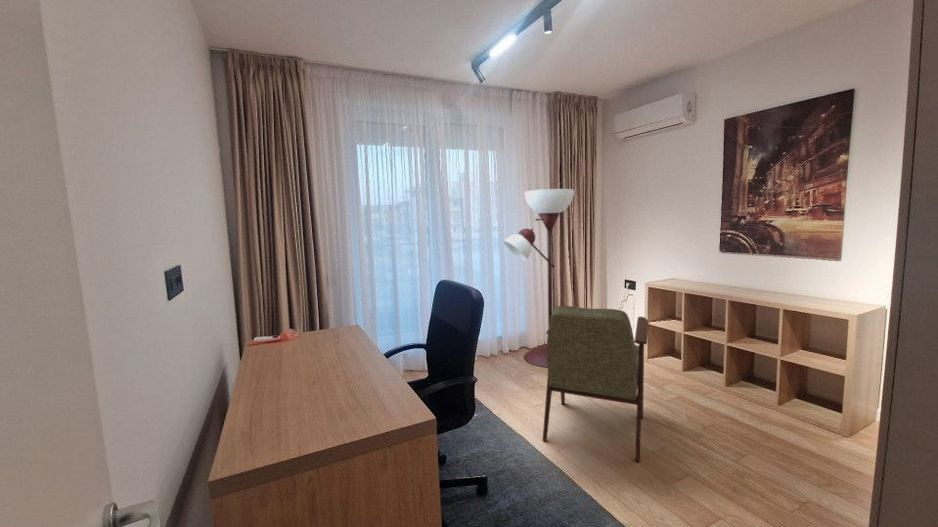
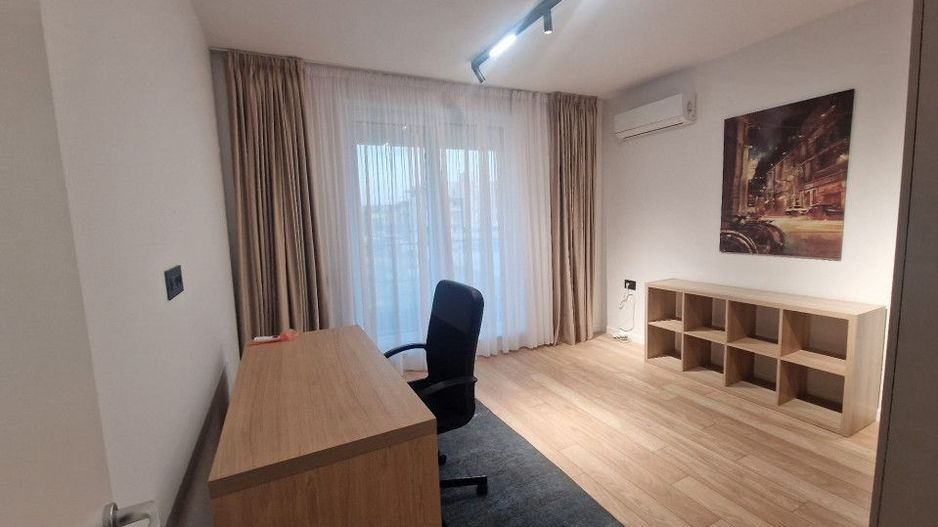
- floor lamp (548, 277)
- armchair (595, 364)
